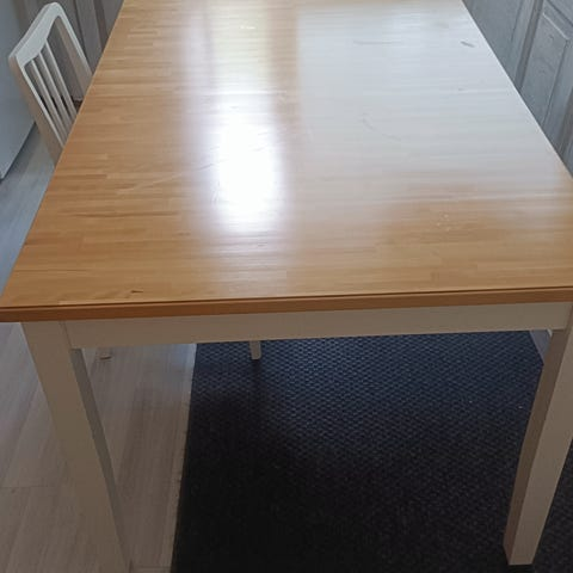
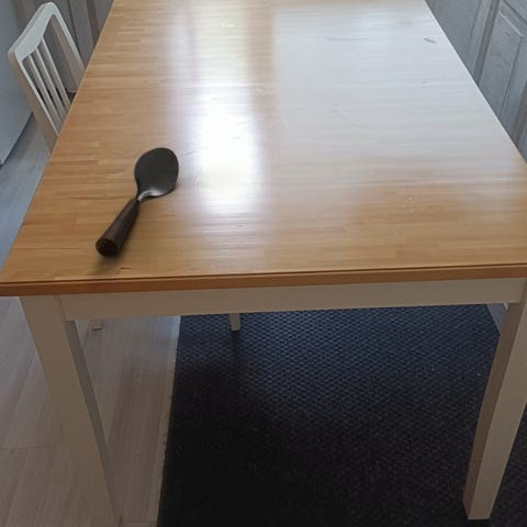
+ spoon (141, 198)
